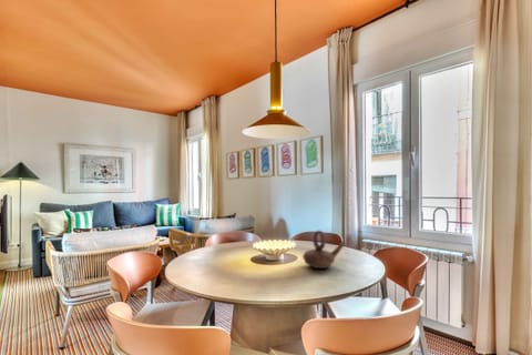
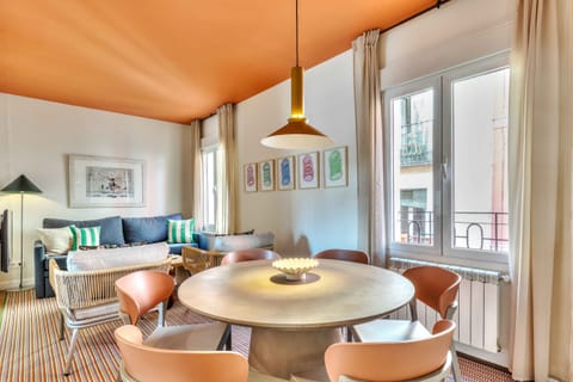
- teapot (323, 247)
